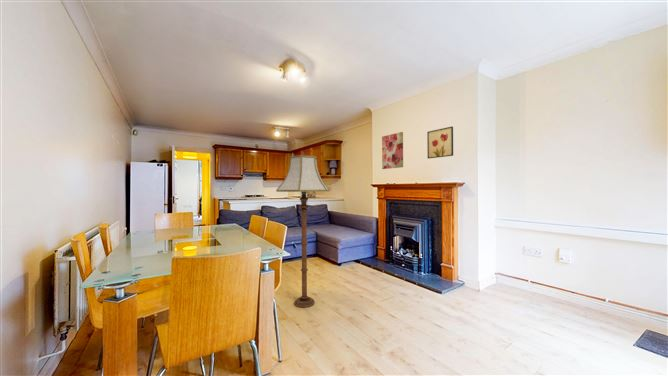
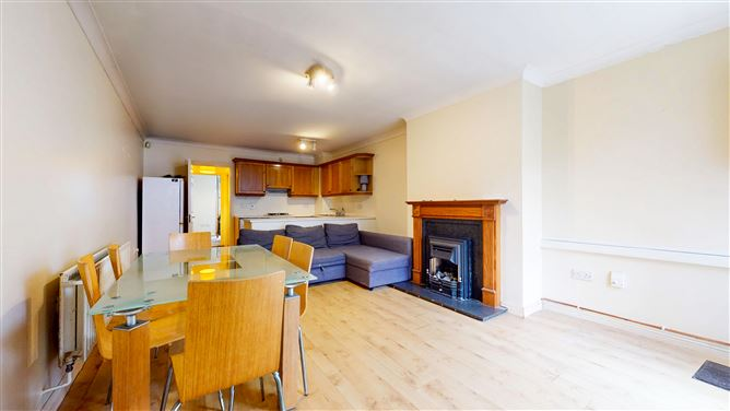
- floor lamp (304, 227)
- wall art (440, 143)
- wall art (392, 151)
